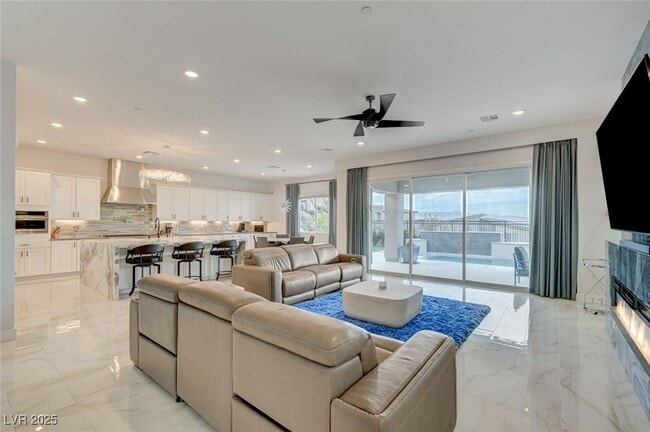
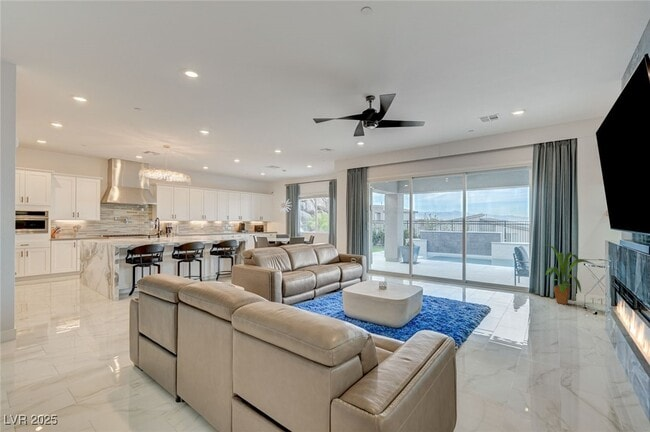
+ house plant (568, 275)
